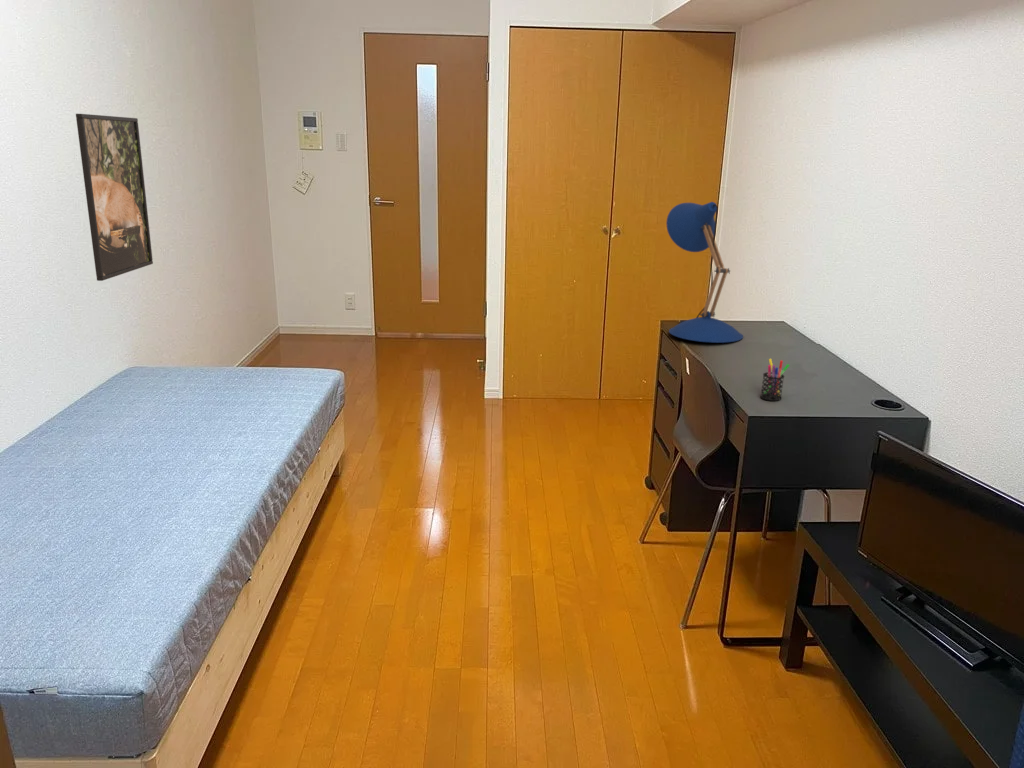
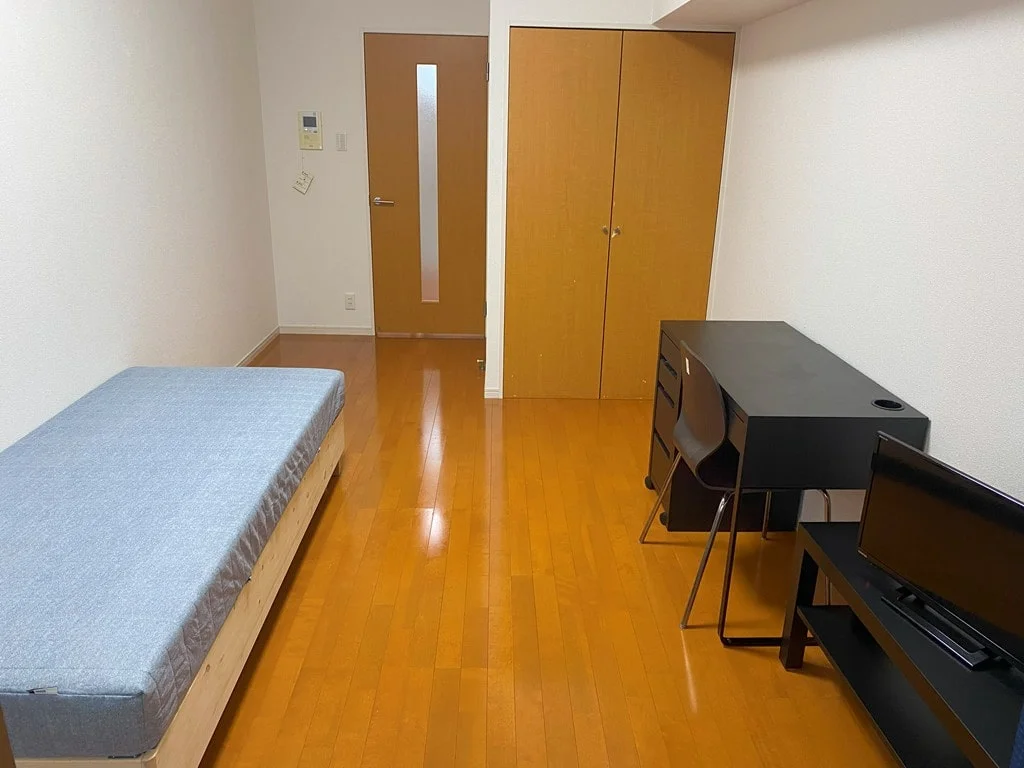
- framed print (118, 196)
- pen holder (776, 378)
- desk lamp (711, 268)
